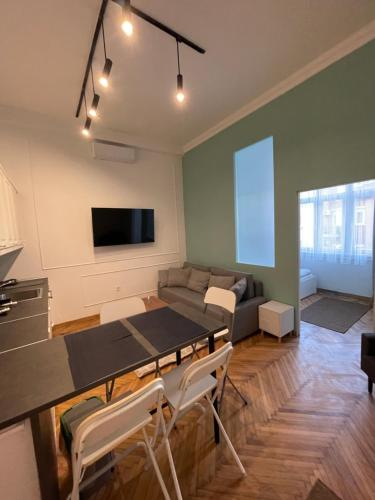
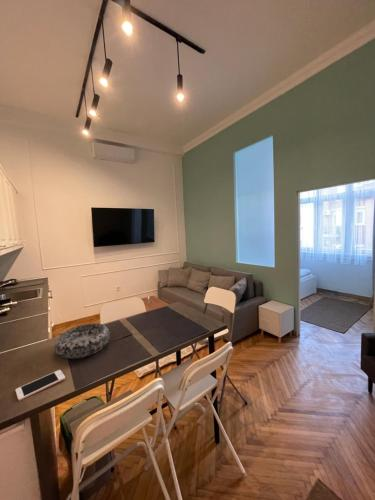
+ cell phone (41, 383)
+ decorative bowl (83, 339)
